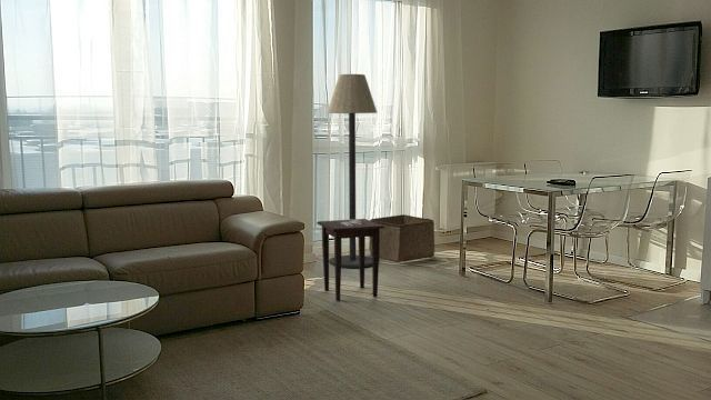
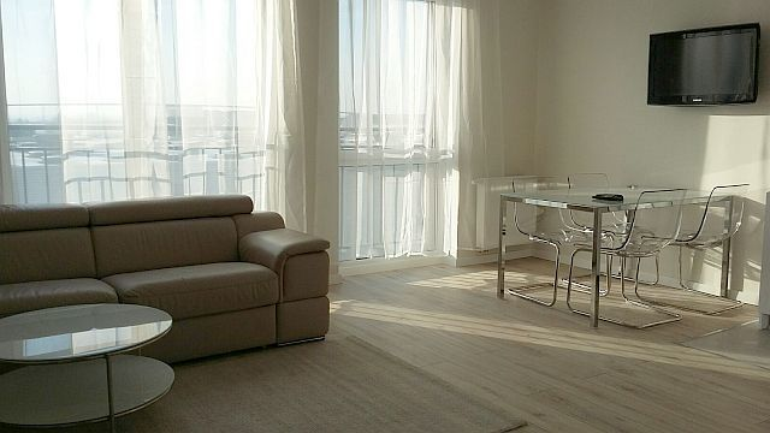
- side table (359, 257)
- floor lamp (352, 170)
- storage bin (401, 237)
